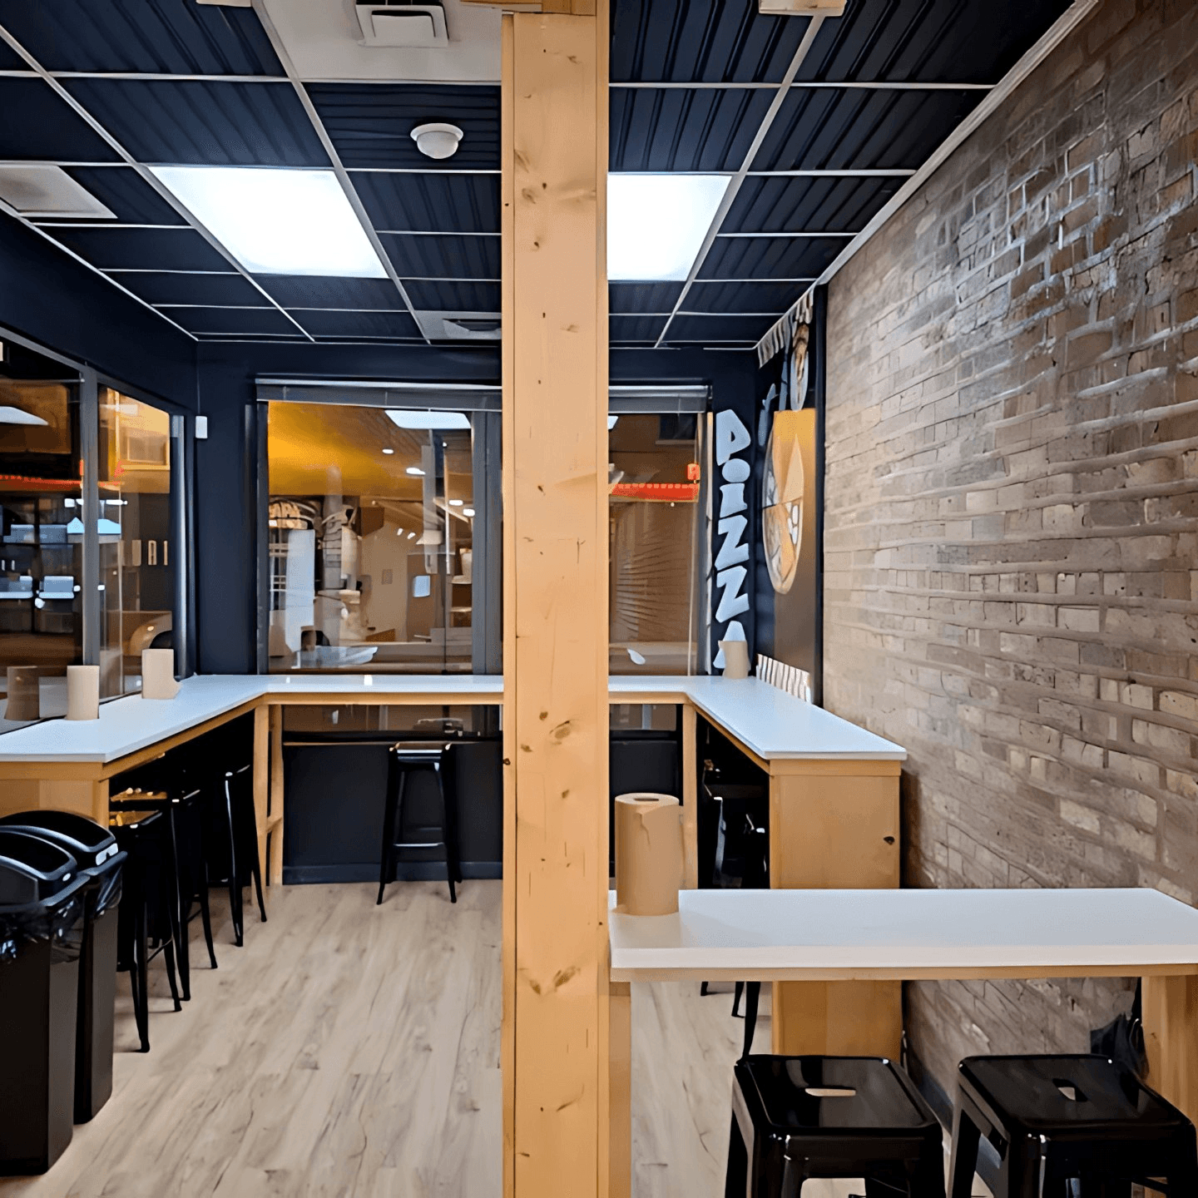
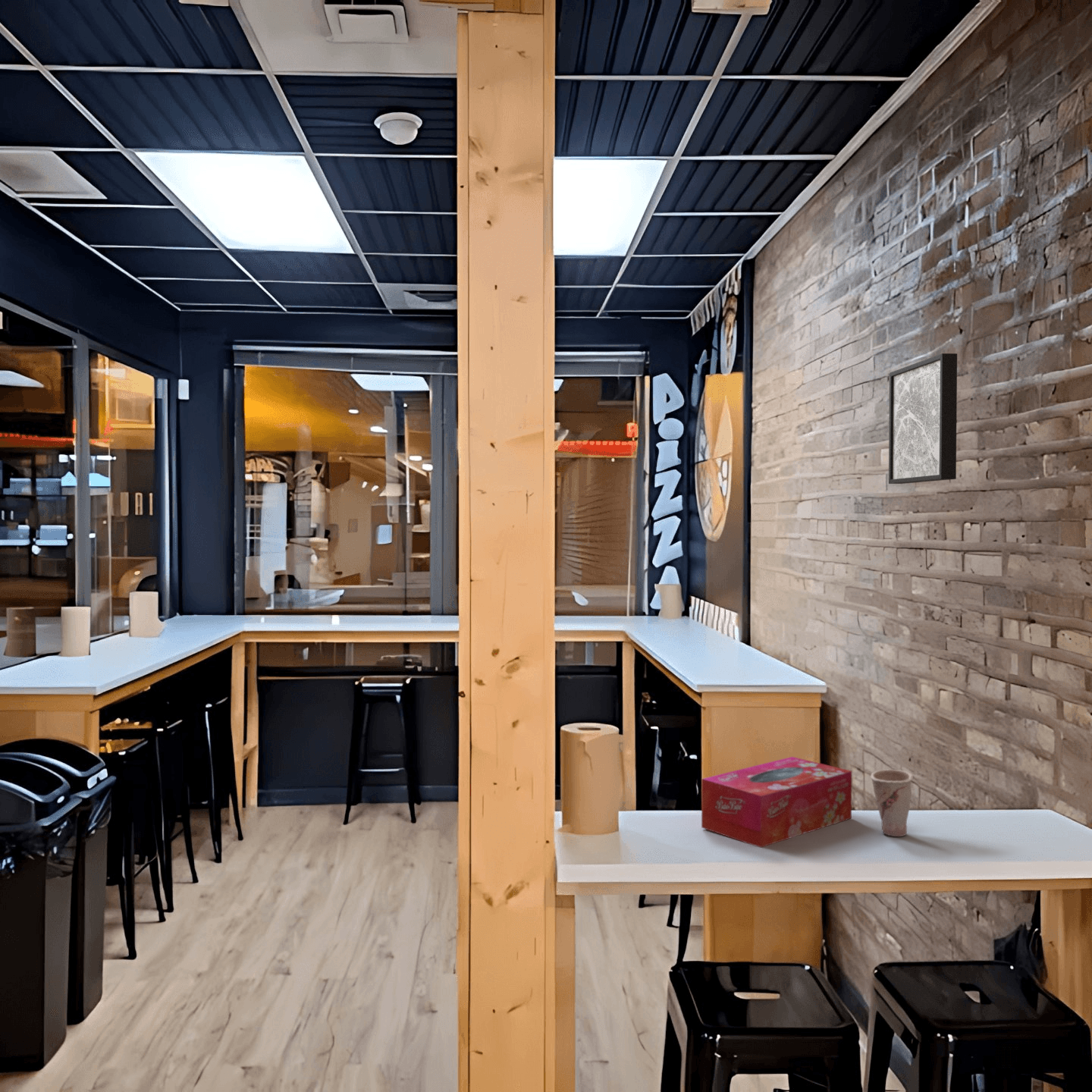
+ wall art (921, 422)
+ cup (891, 803)
+ tissue box (777, 799)
